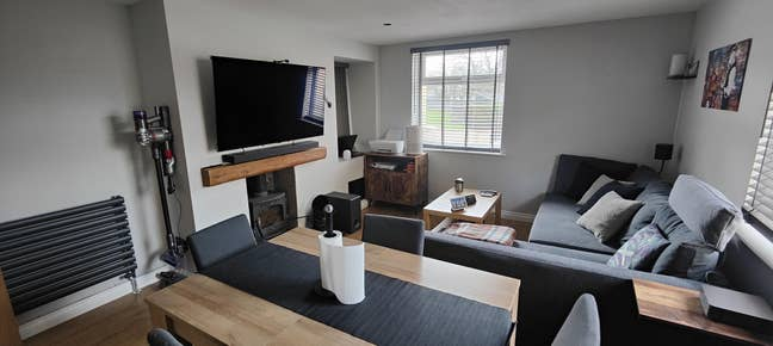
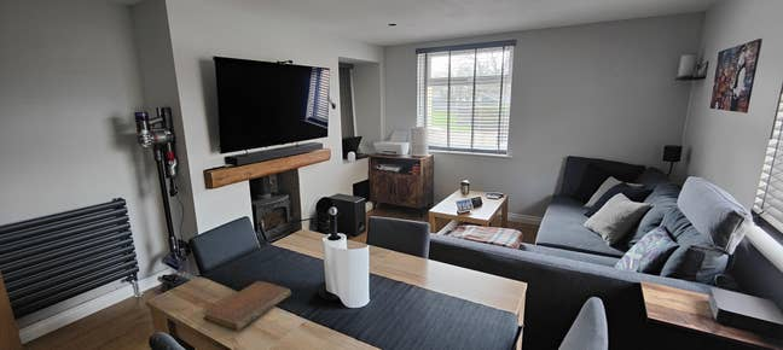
+ notebook (249, 303)
